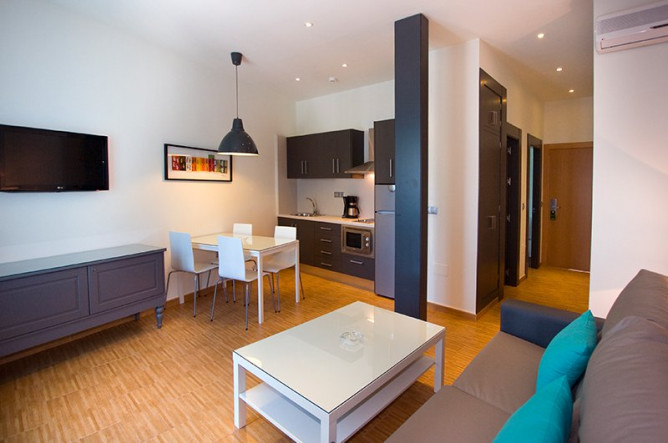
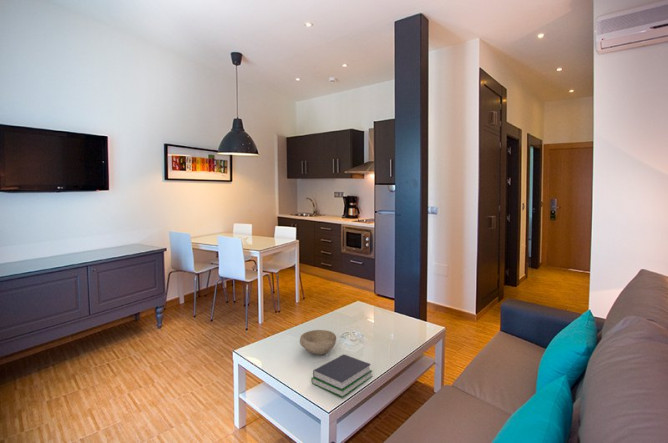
+ bowl (318, 344)
+ book (342, 373)
